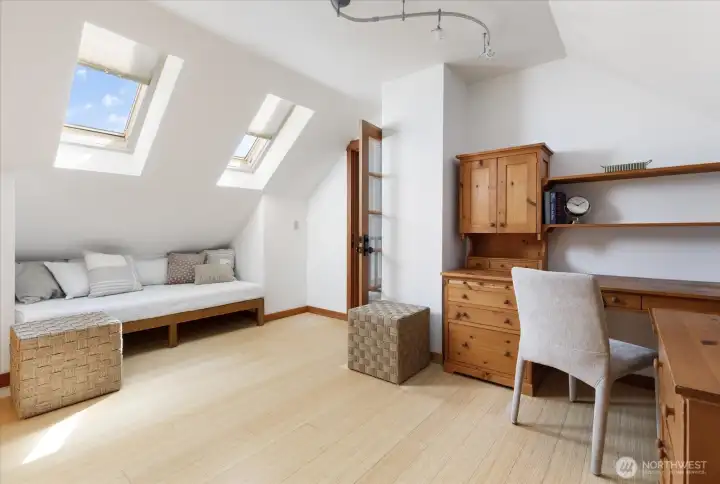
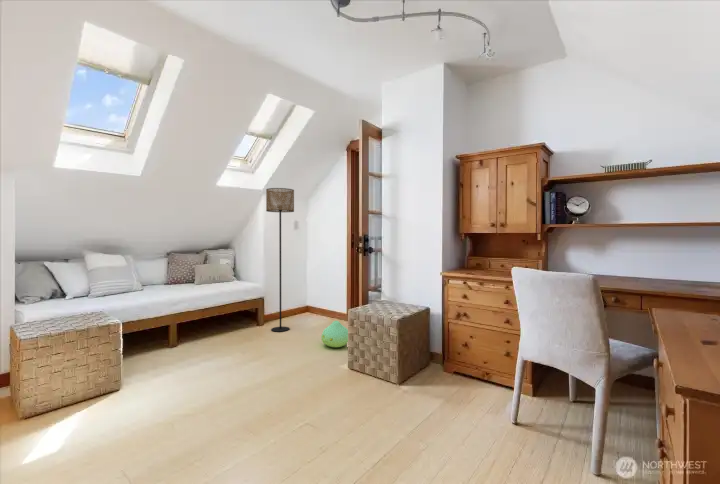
+ floor lamp (280, 259)
+ plush toy (335, 333)
